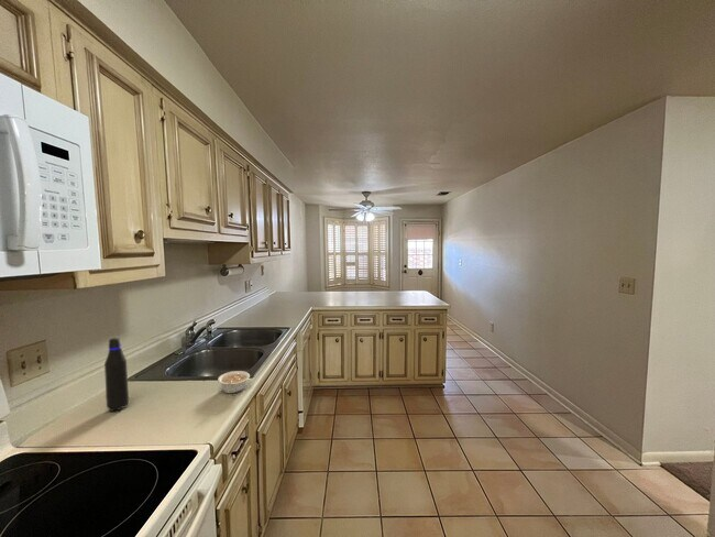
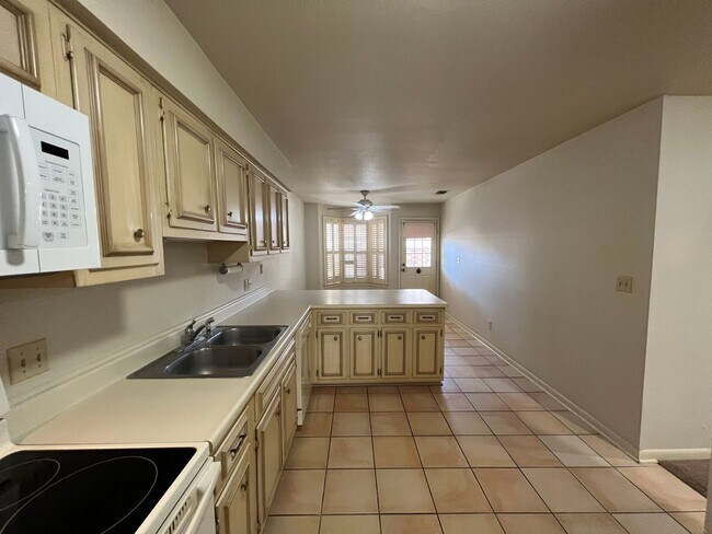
- water bottle (116, 373)
- legume (234, 382)
